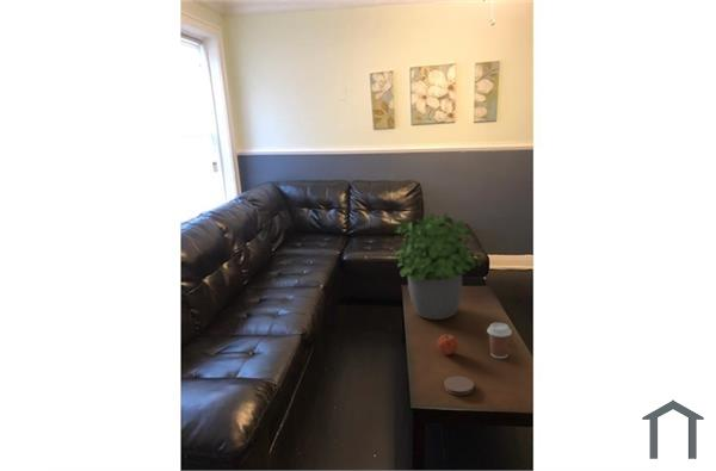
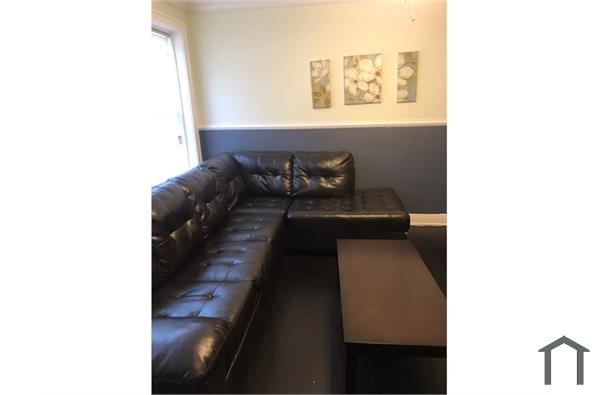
- coffee cup (499, 340)
- coaster (458, 385)
- apple (448, 343)
- potted plant (436, 264)
